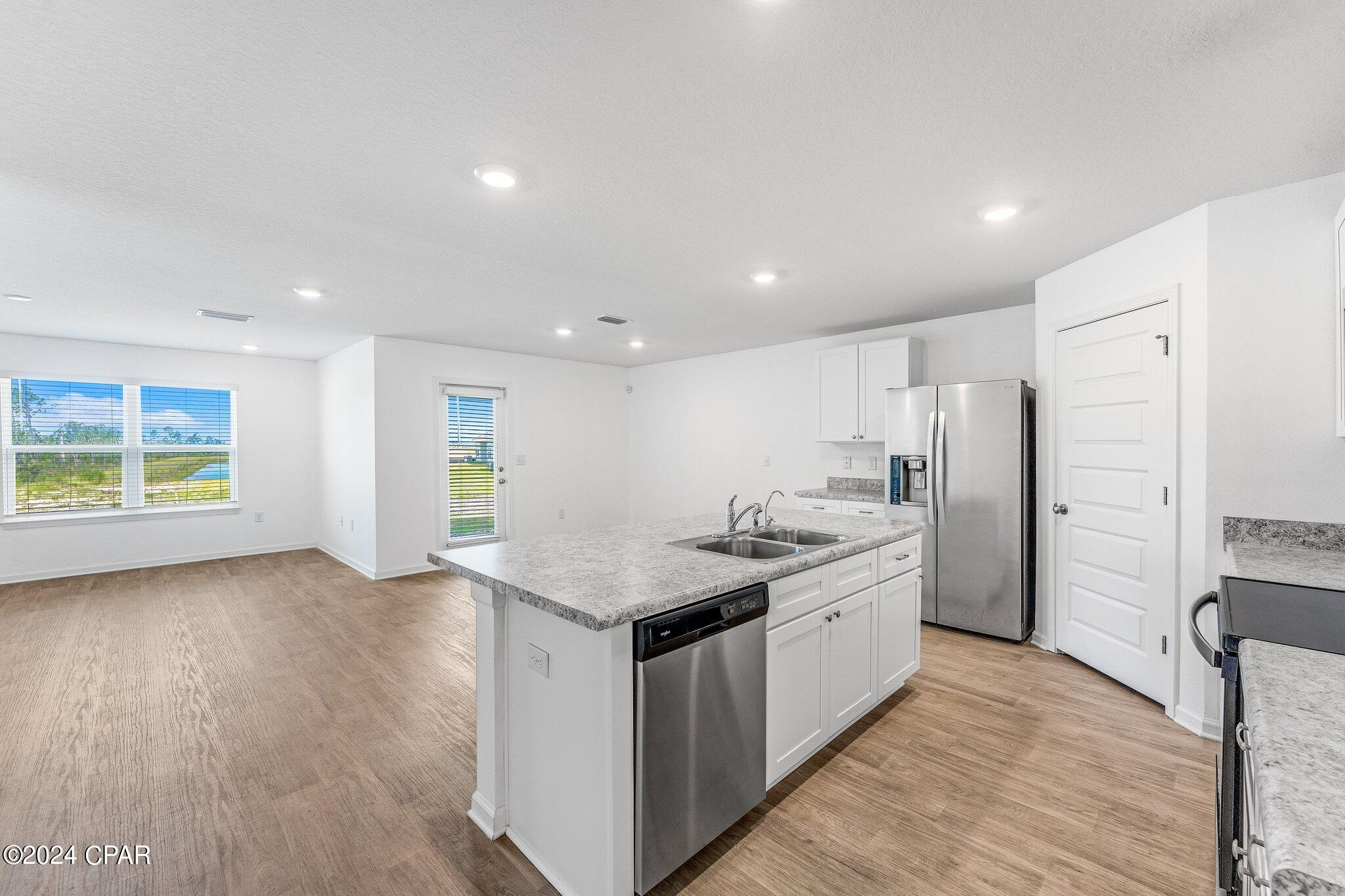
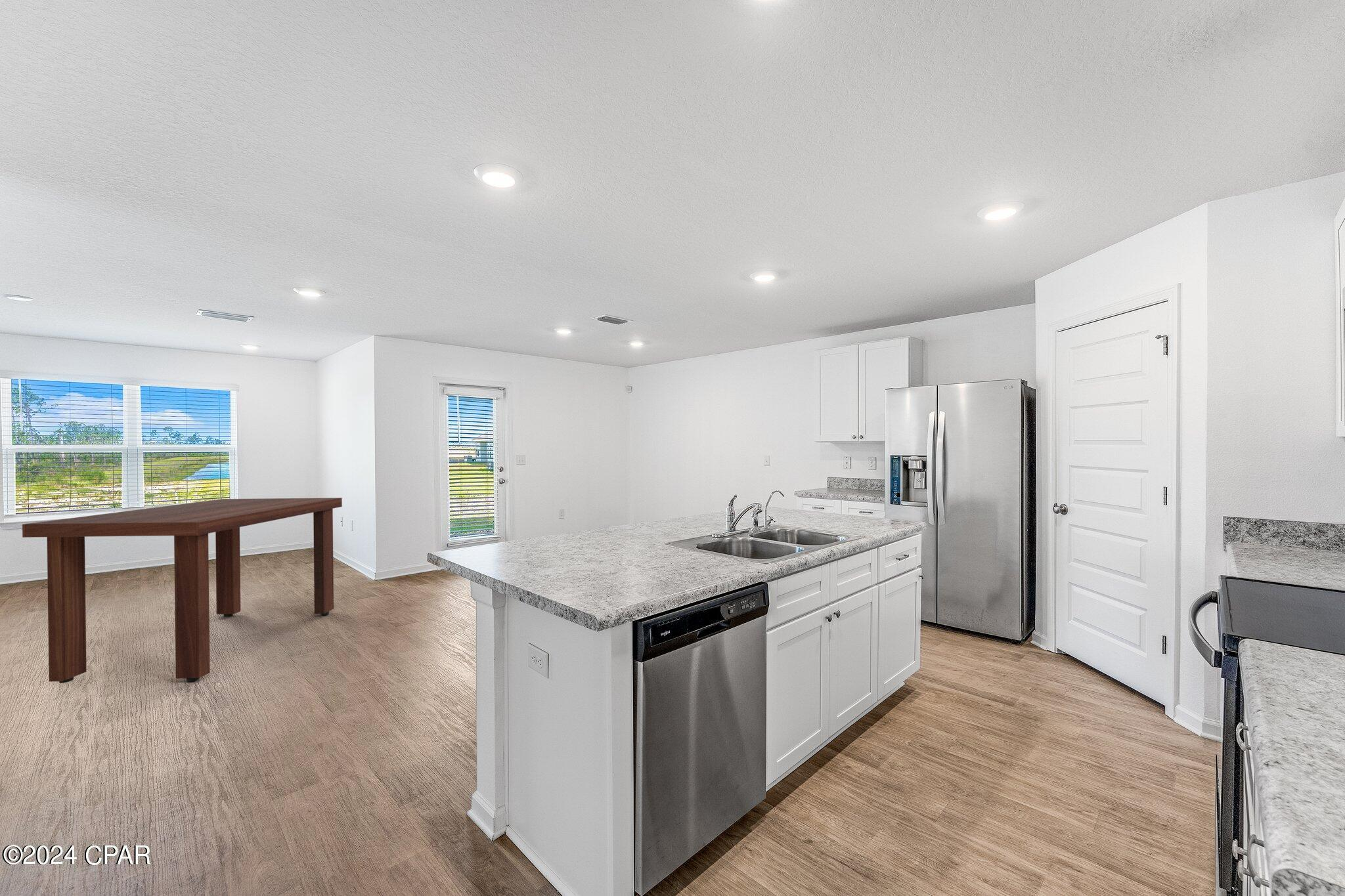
+ dining table (216, 575)
